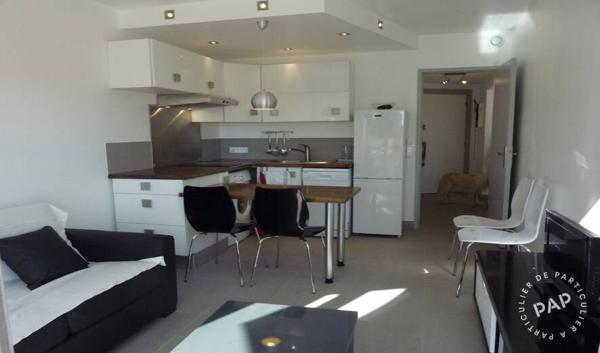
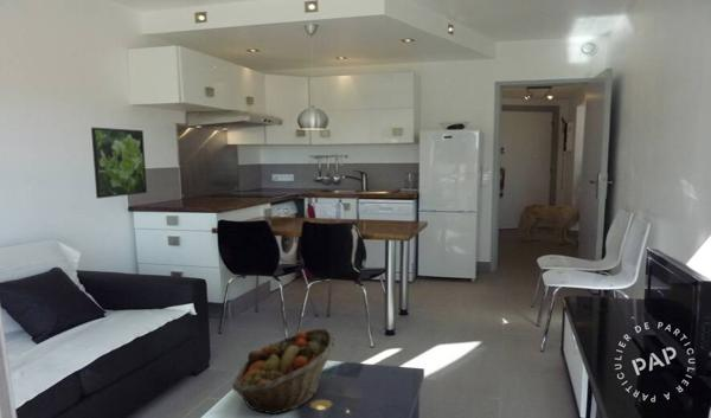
+ fruit basket (286, 366)
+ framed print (121, 162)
